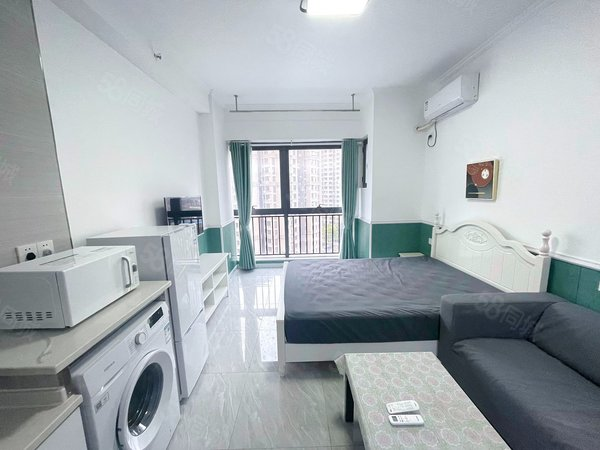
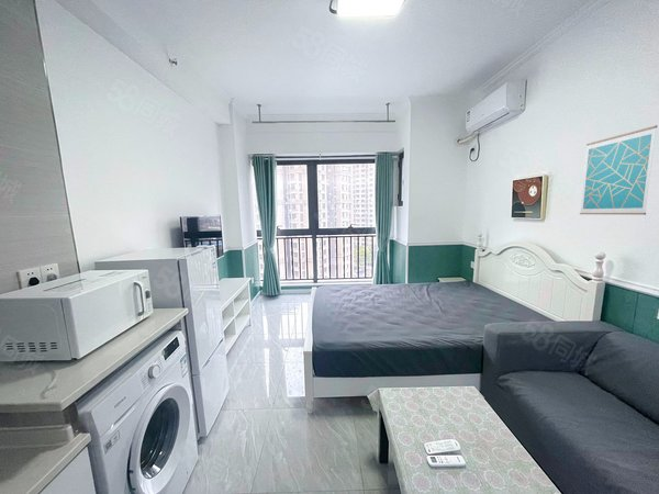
+ wall art (613, 176)
